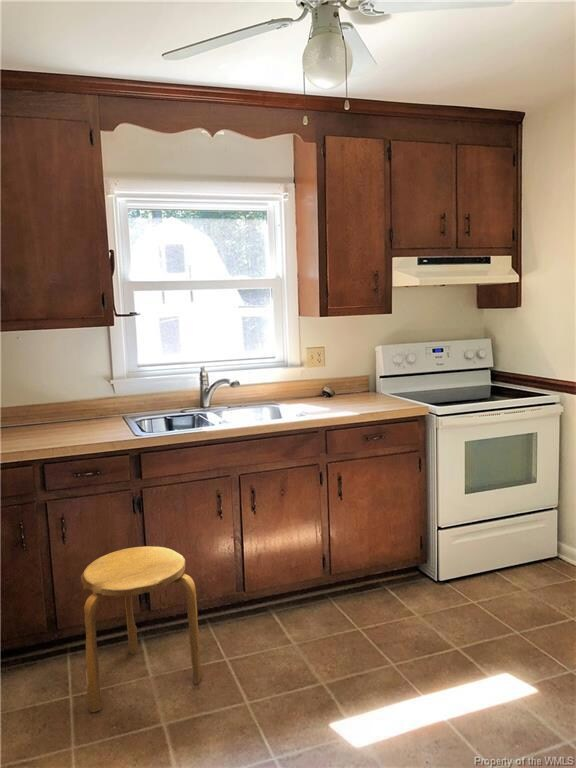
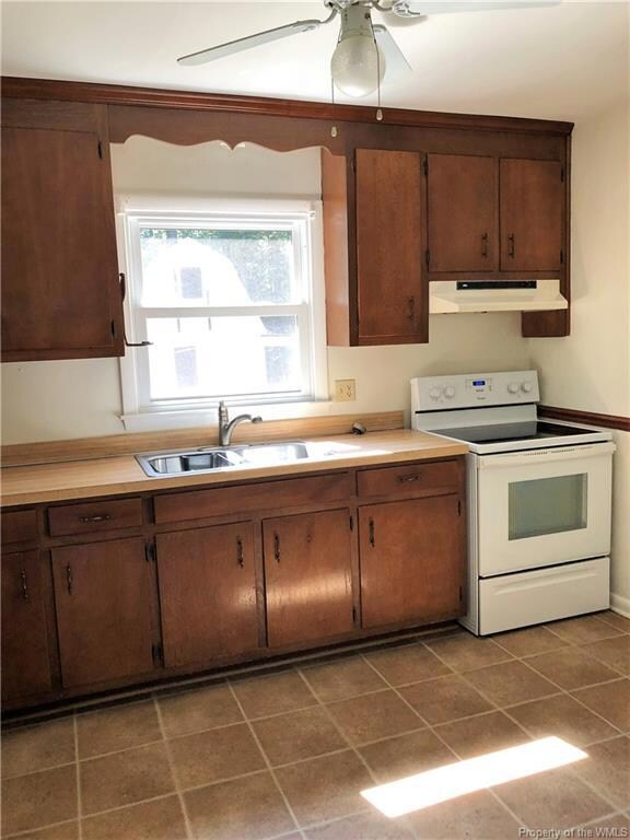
- stool (136, 627)
